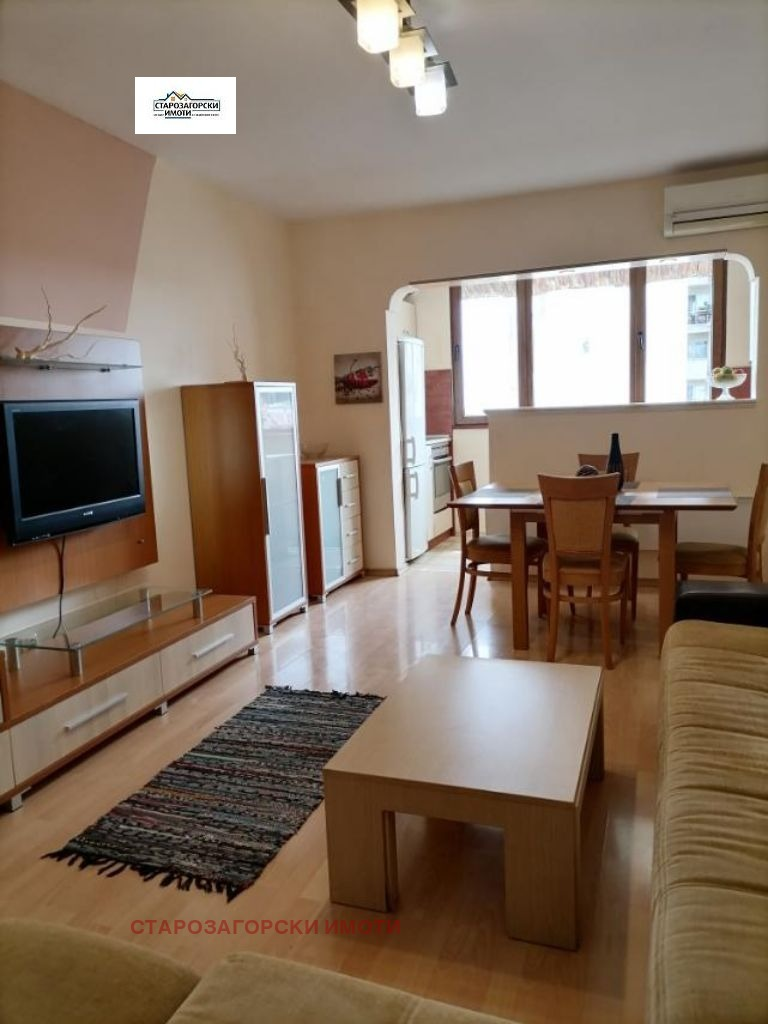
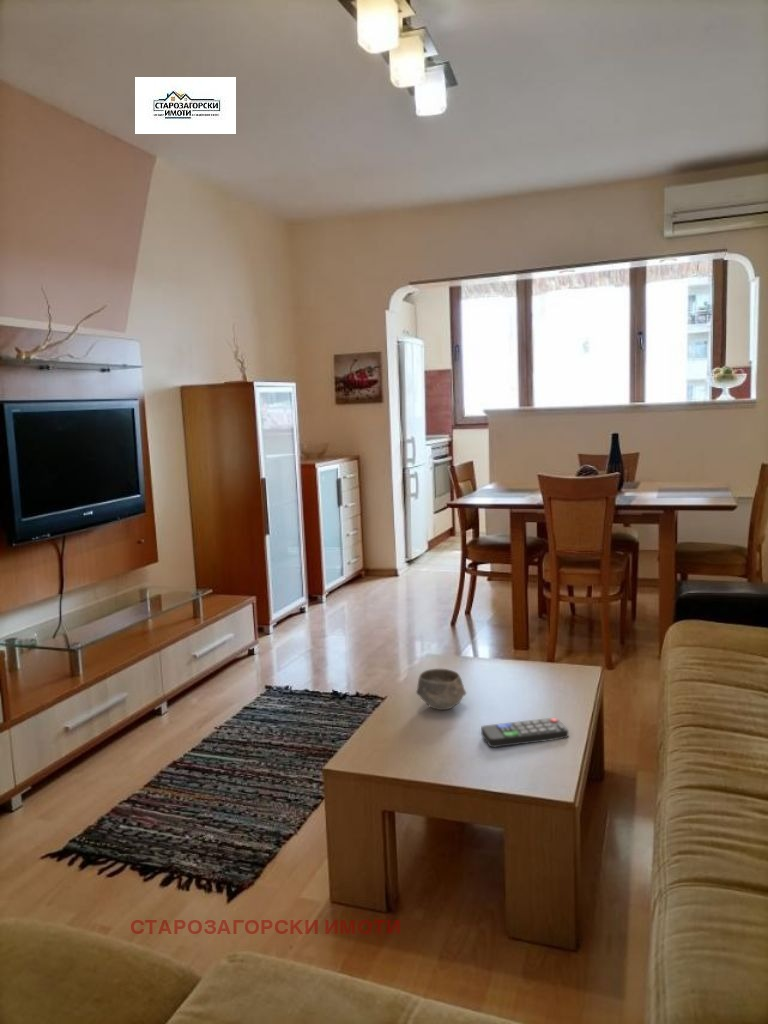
+ bowl (440, 690)
+ remote control (524, 731)
